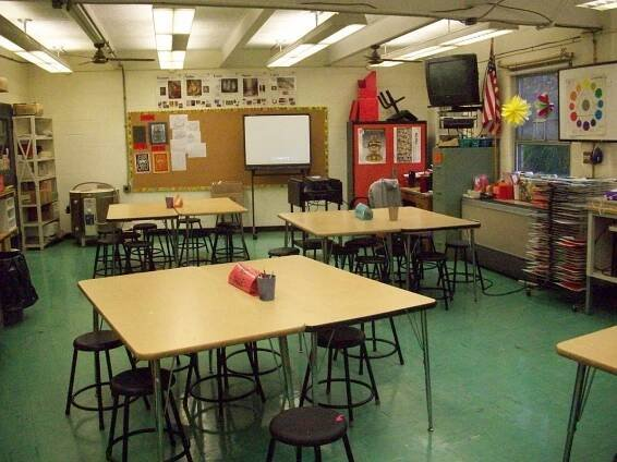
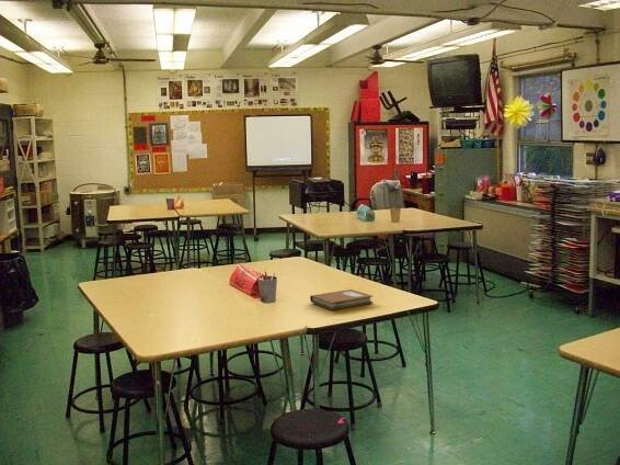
+ notebook (342, 298)
